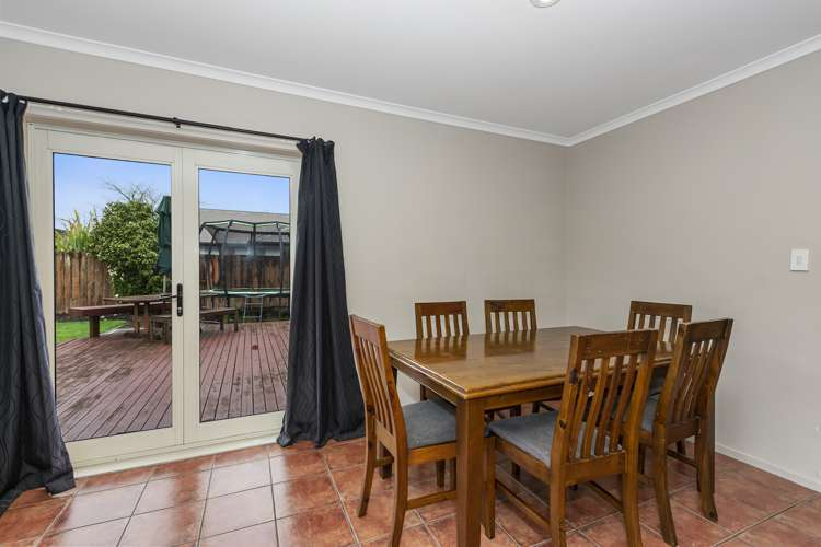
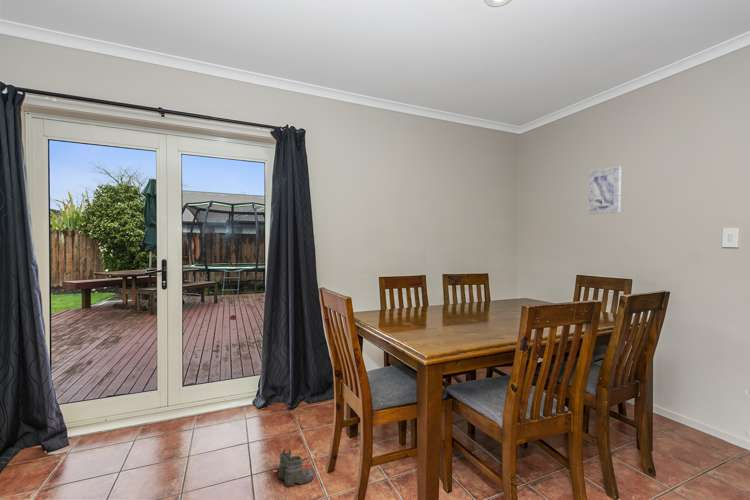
+ wall art (604, 191)
+ boots (294, 464)
